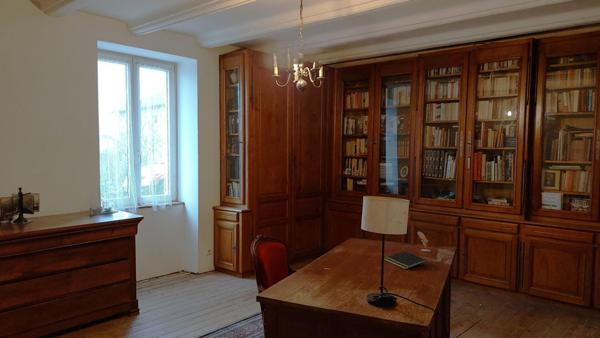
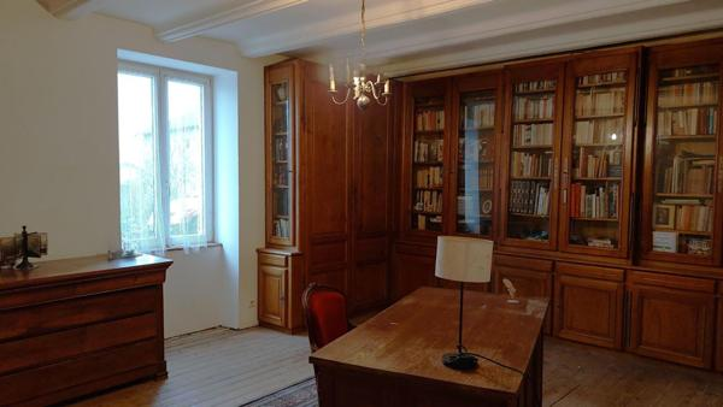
- notepad (404, 259)
